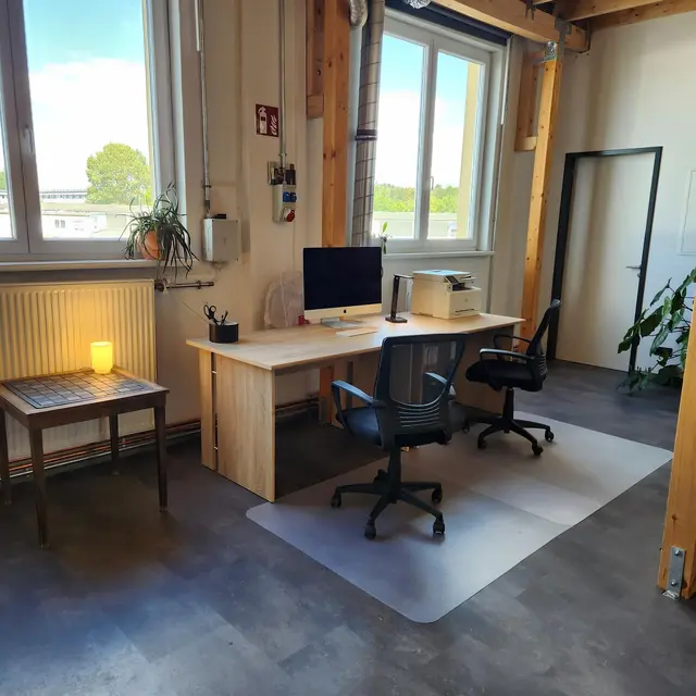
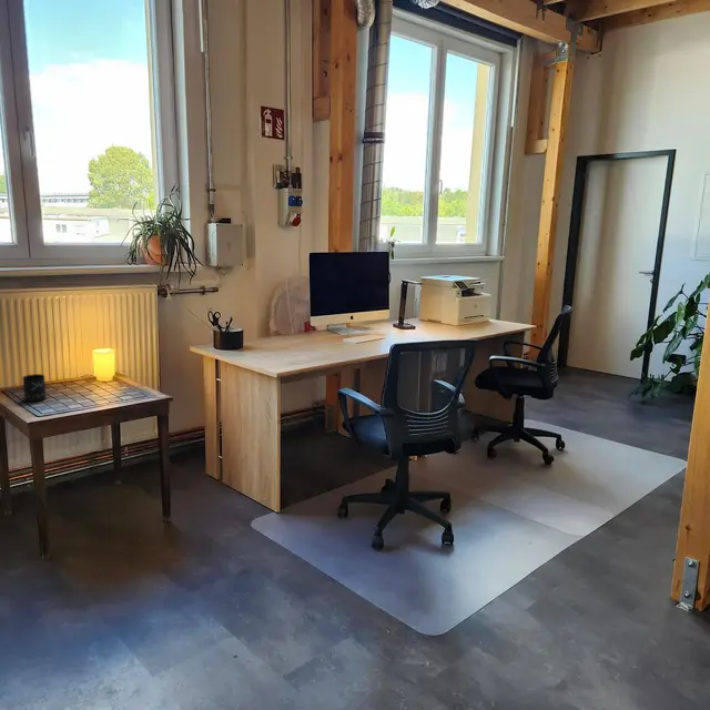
+ mug (32, 386)
